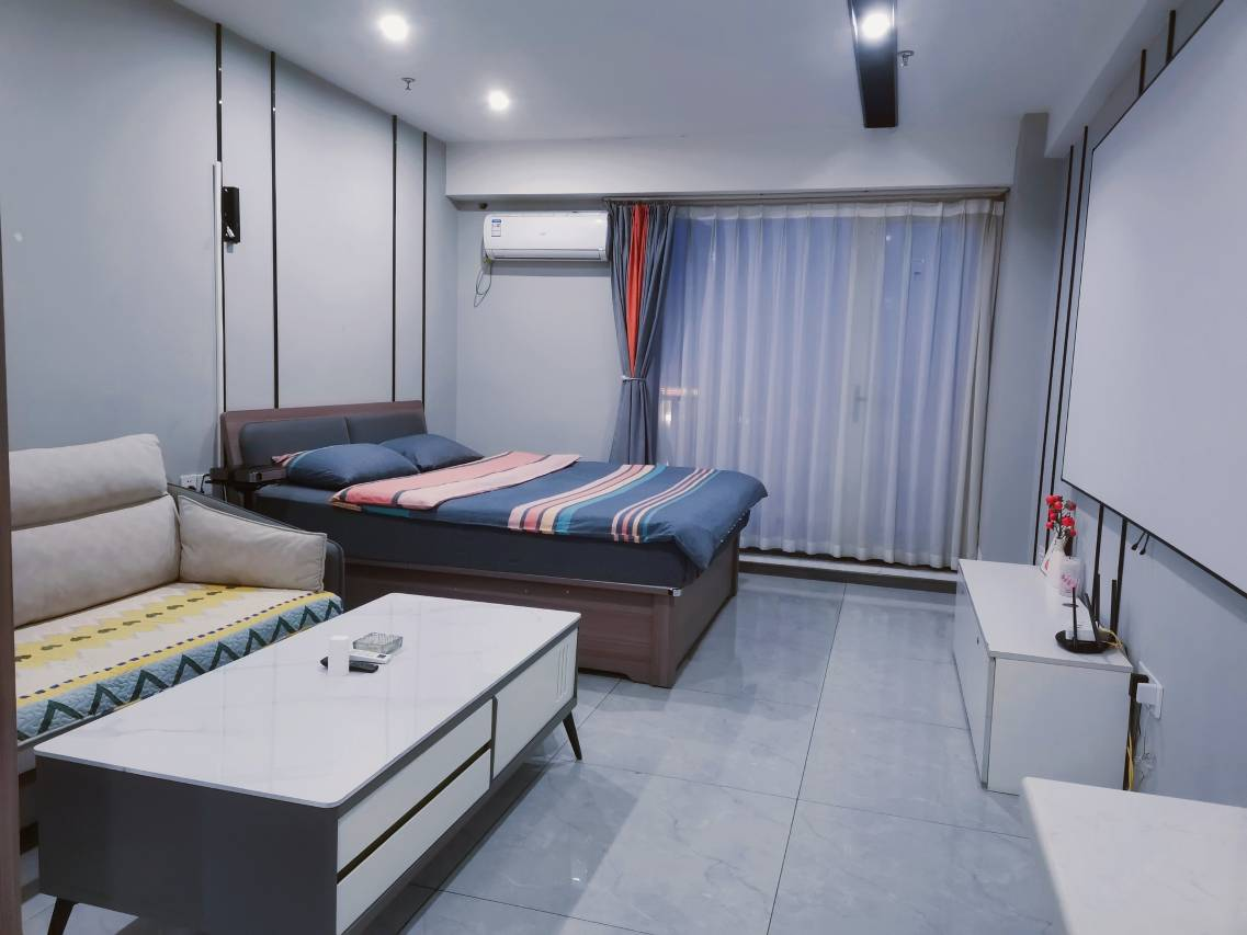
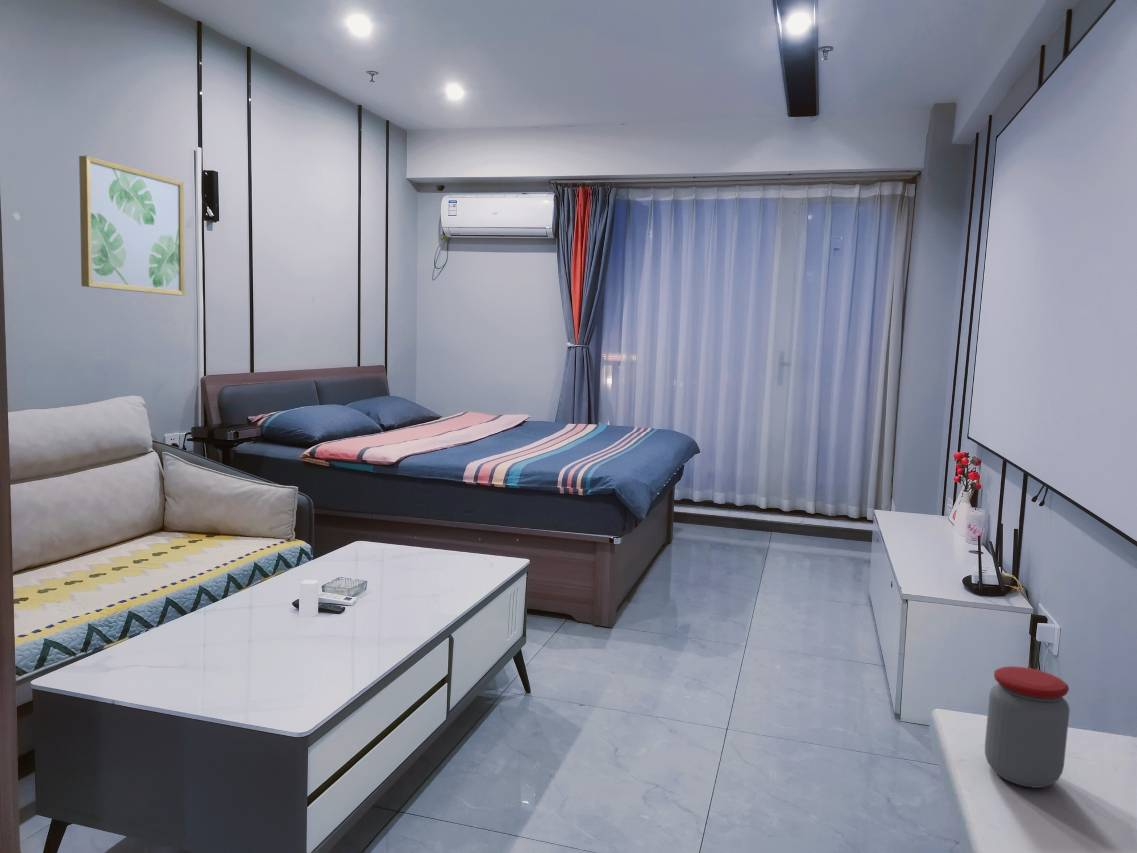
+ jar (1026, 725)
+ wall art (135, 230)
